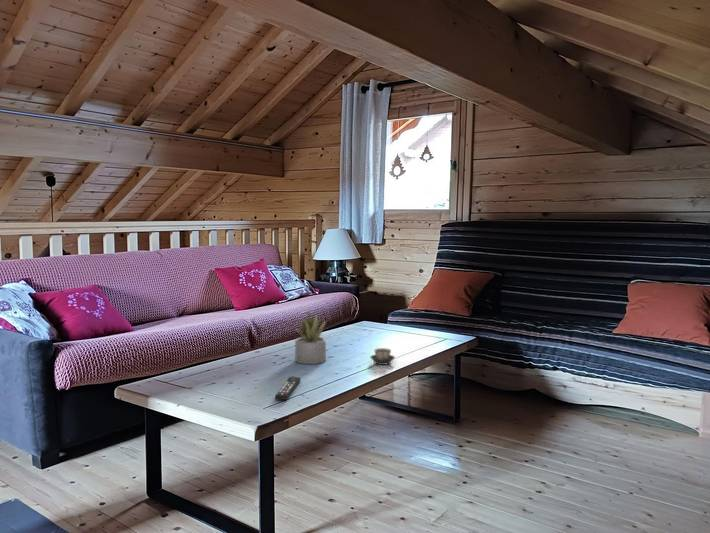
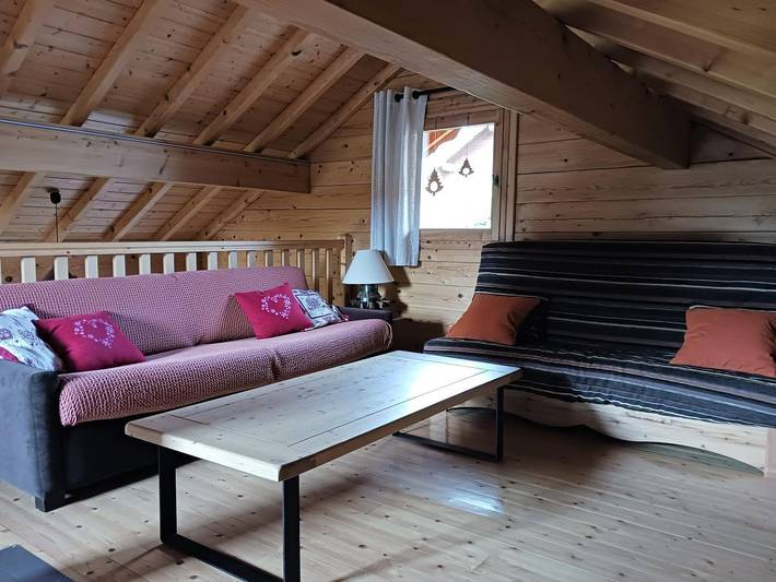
- remote control (288, 387)
- succulent plant (310, 336)
- cup (382, 356)
